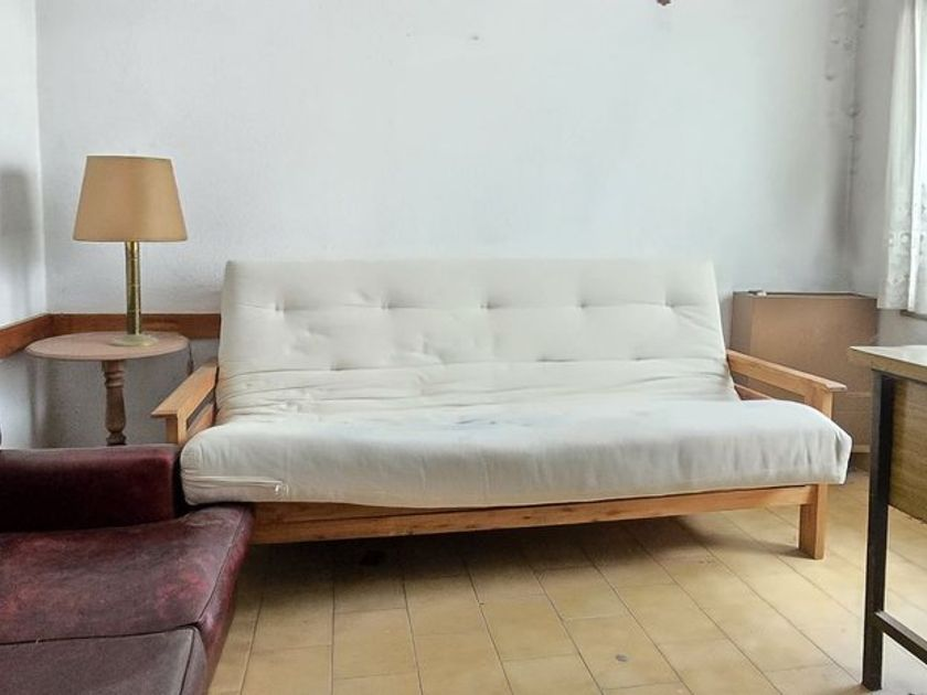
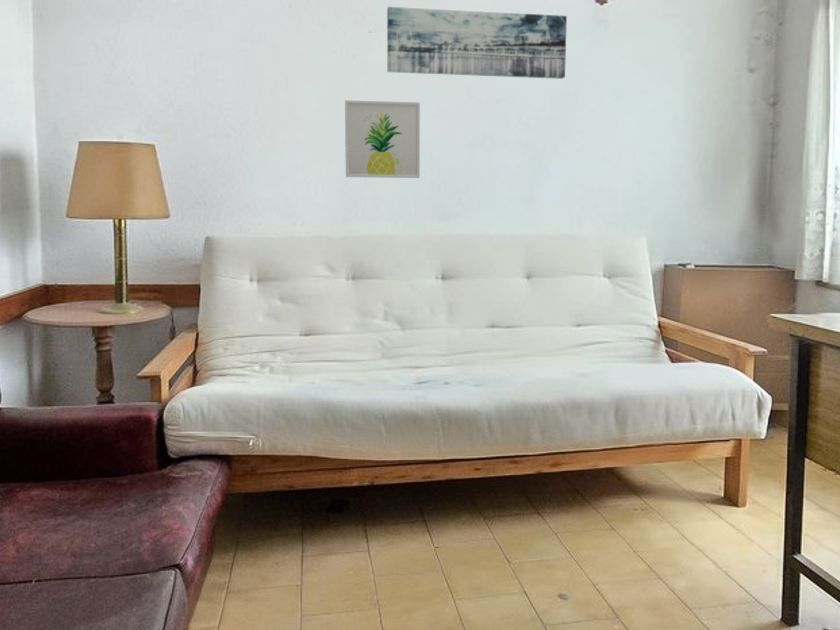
+ wall art (382, 139)
+ wall art (478, 43)
